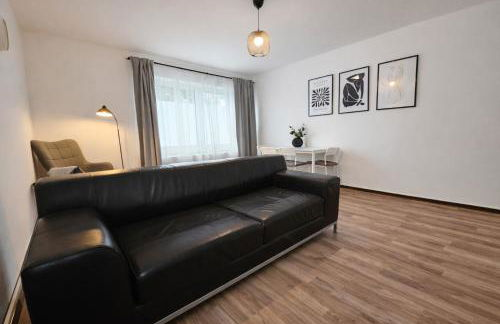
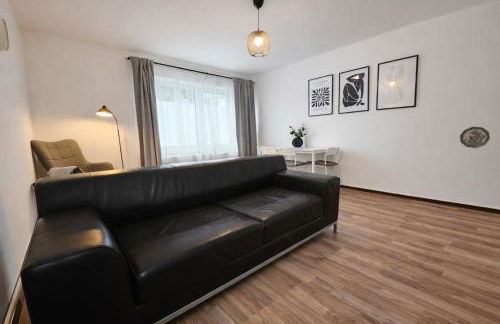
+ decorative plate (474, 137)
